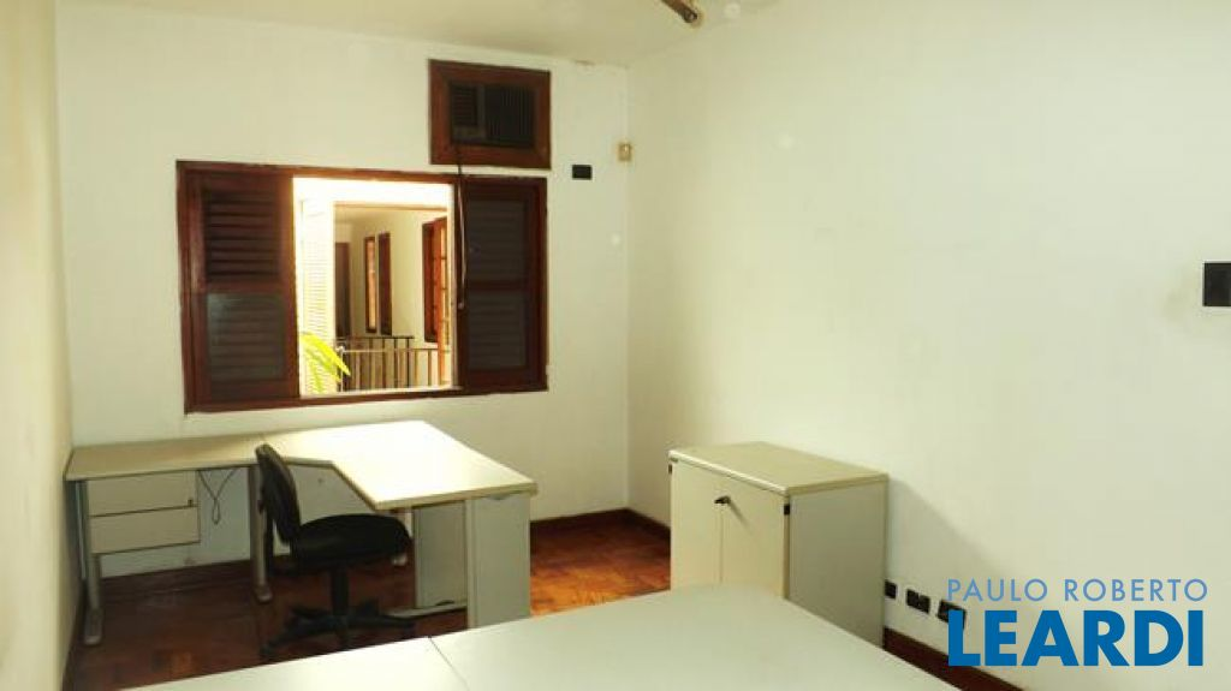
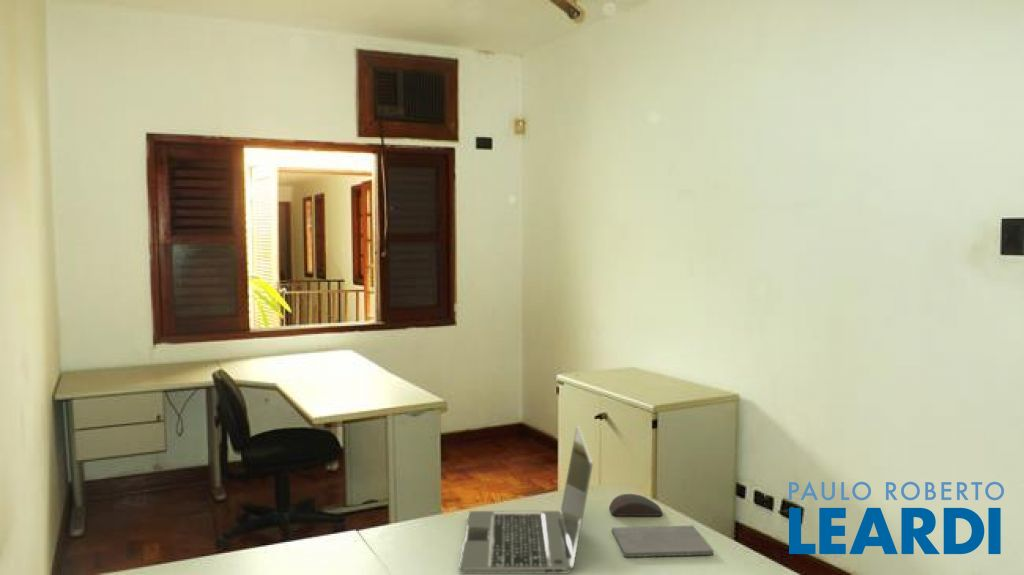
+ computer mouse (635, 504)
+ notepad (660, 540)
+ laptop (524, 511)
